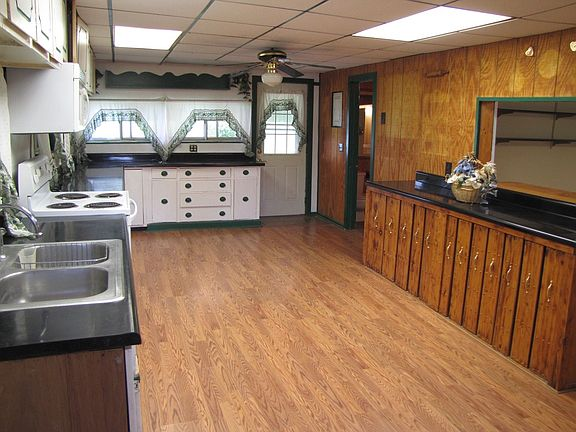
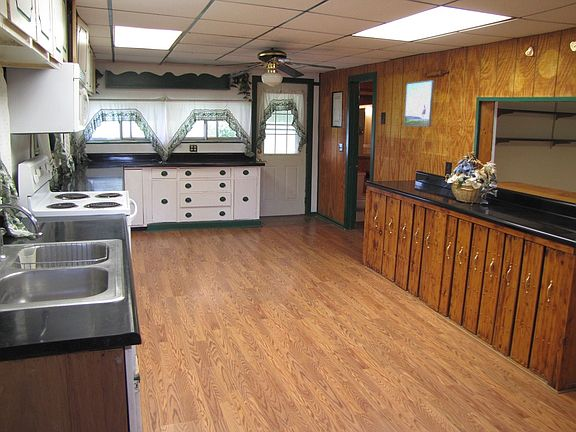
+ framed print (418, 104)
